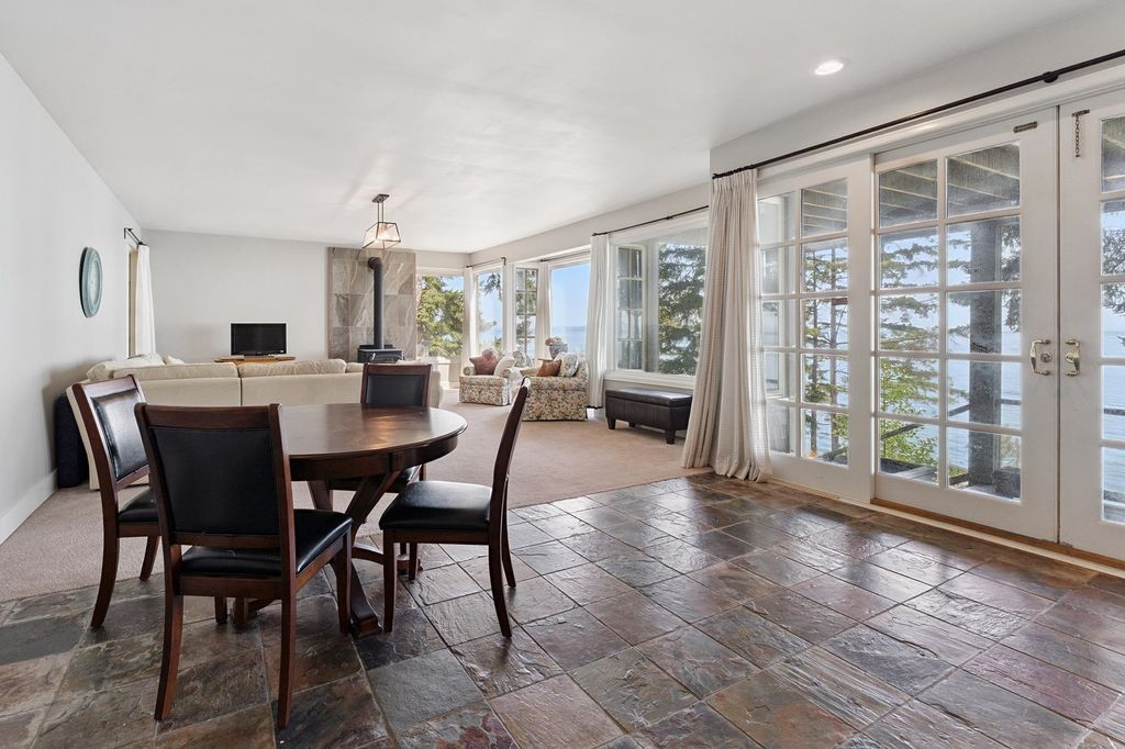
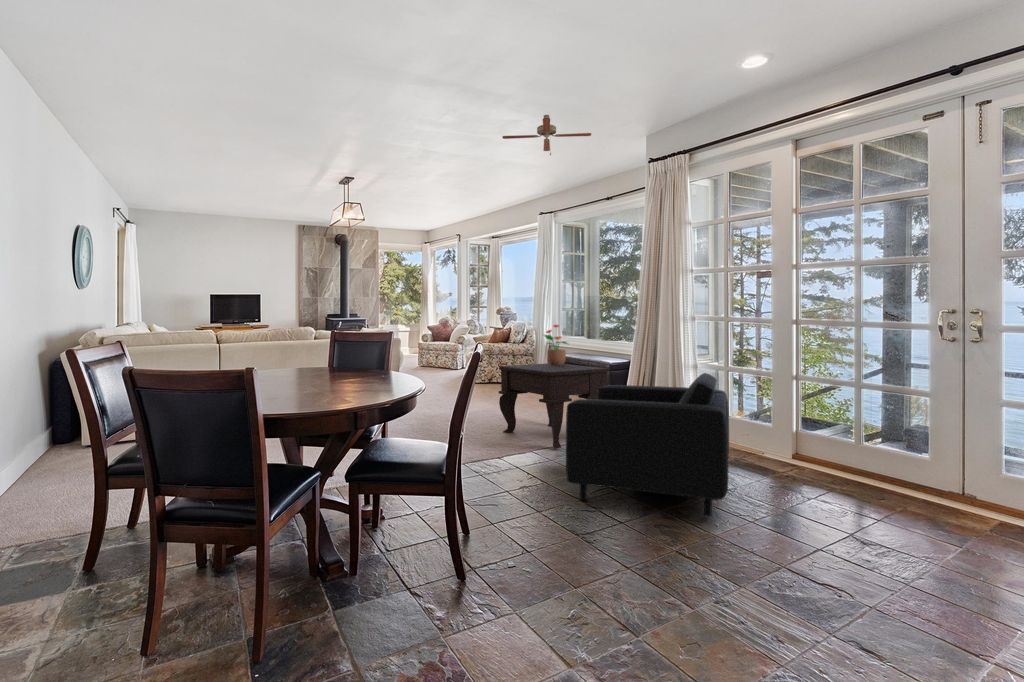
+ ceiling fan (546, 135)
+ side table (553, 401)
+ potted flower (557, 346)
+ armchair (652, 434)
